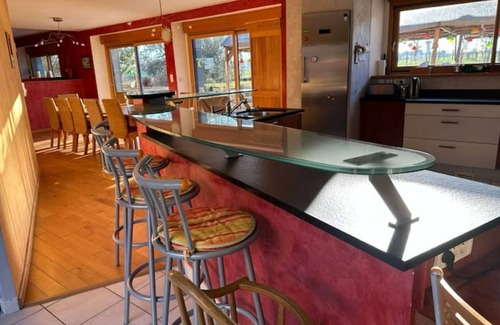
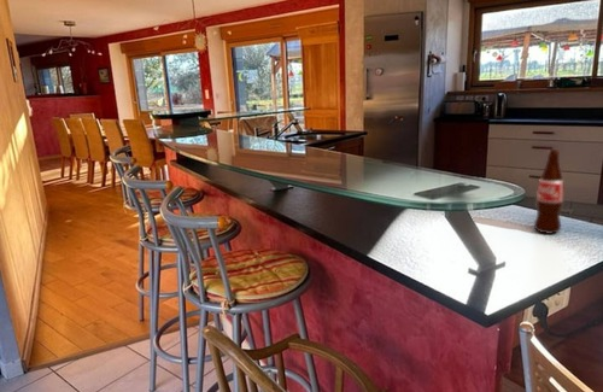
+ bottle (550, 191)
